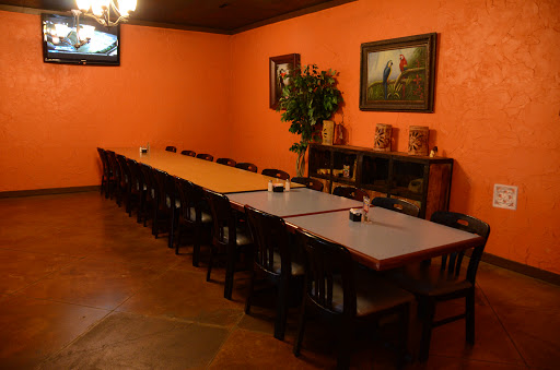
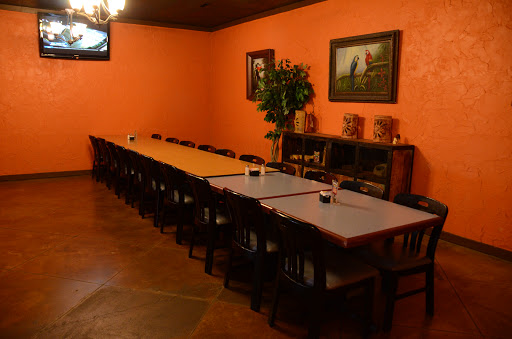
- wall ornament (505, 196)
